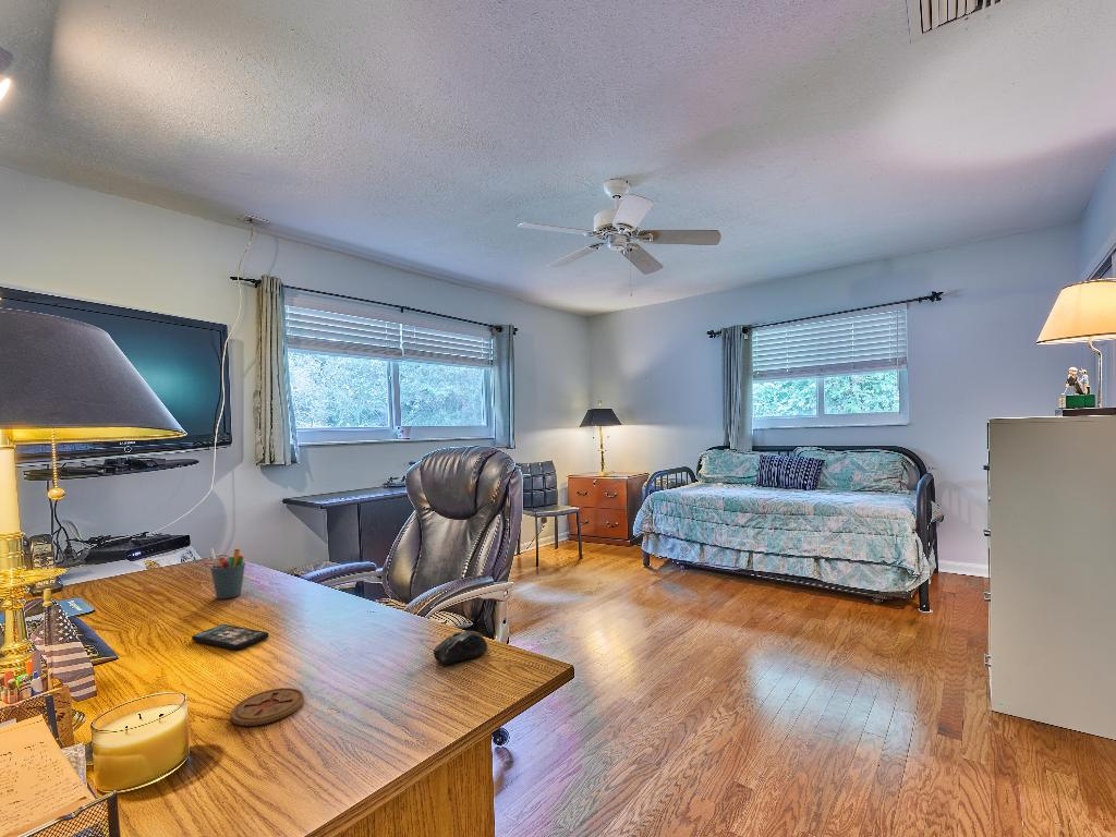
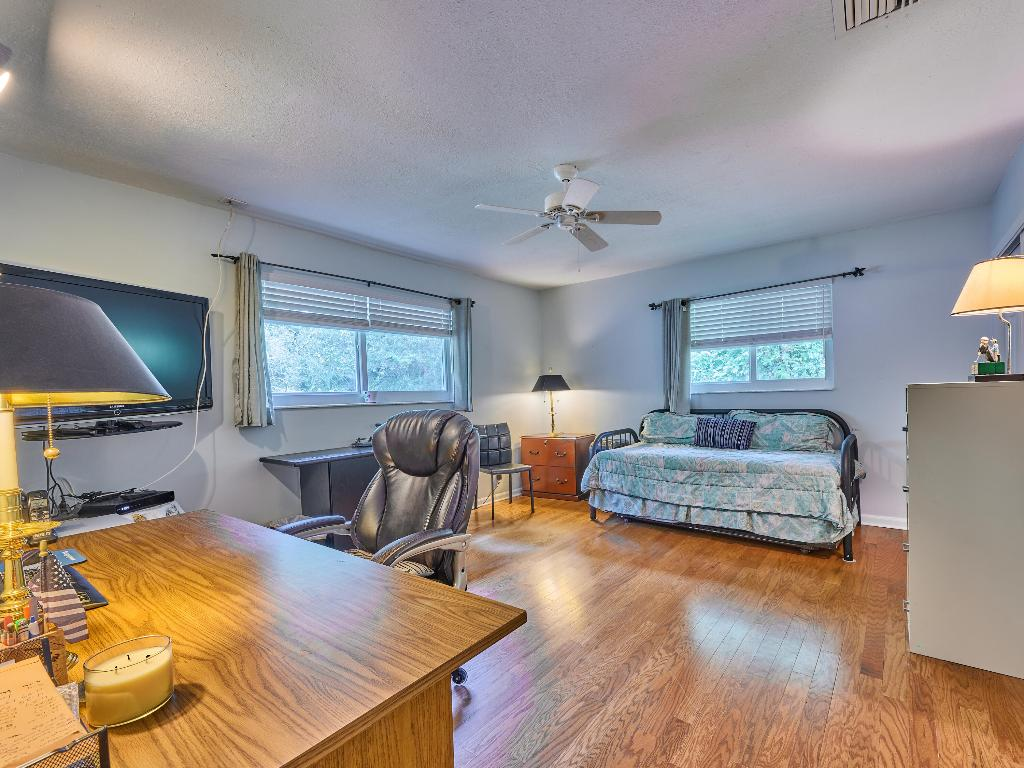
- pen holder (228, 571)
- coaster (268, 705)
- computer mouse (461, 643)
- smartphone (230, 635)
